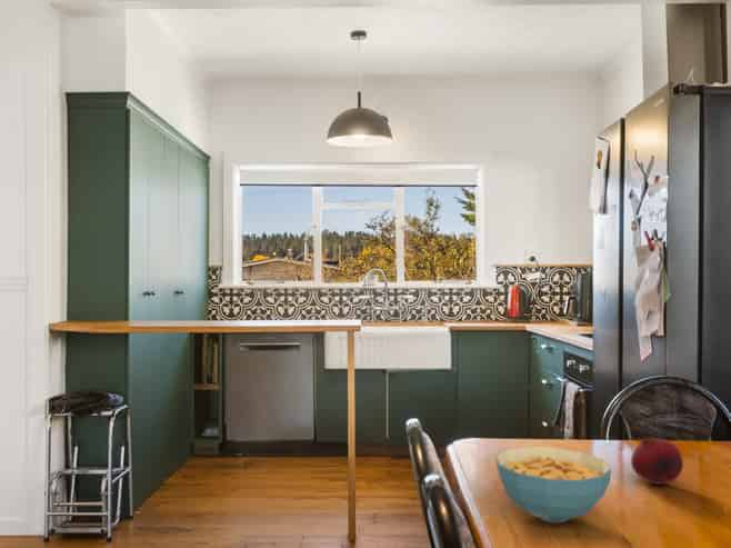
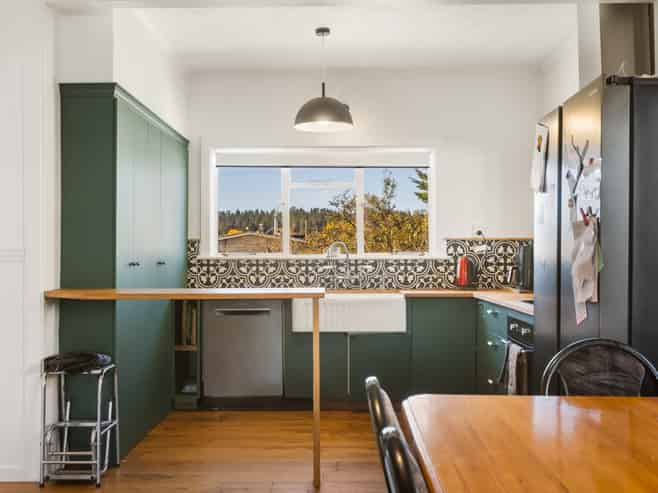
- fruit (655, 459)
- cereal bowl (551, 488)
